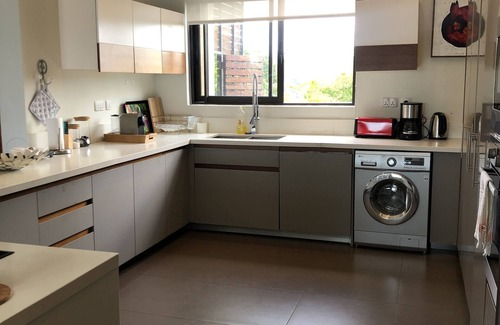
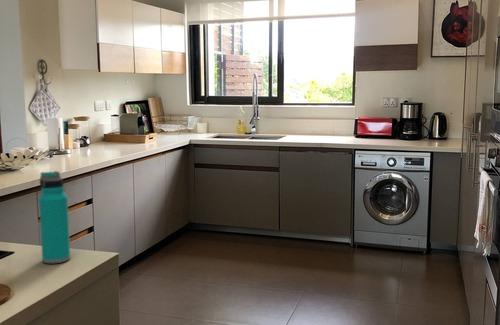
+ water bottle (54, 216)
